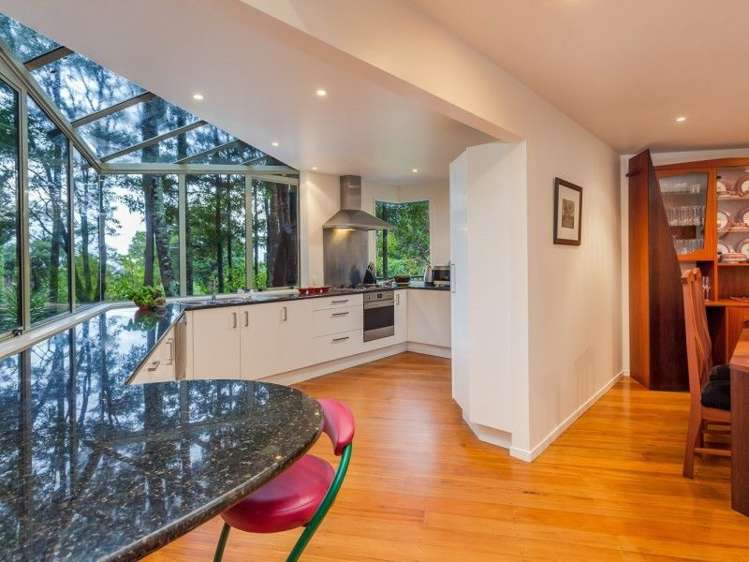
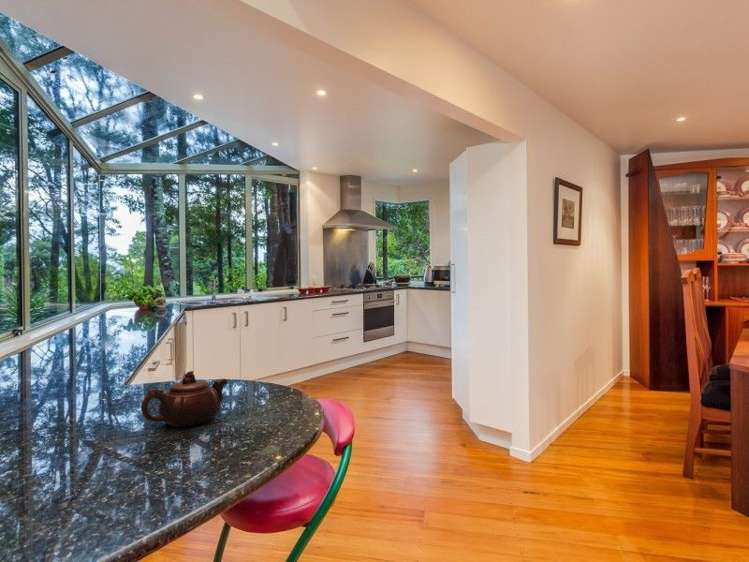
+ teapot (186, 395)
